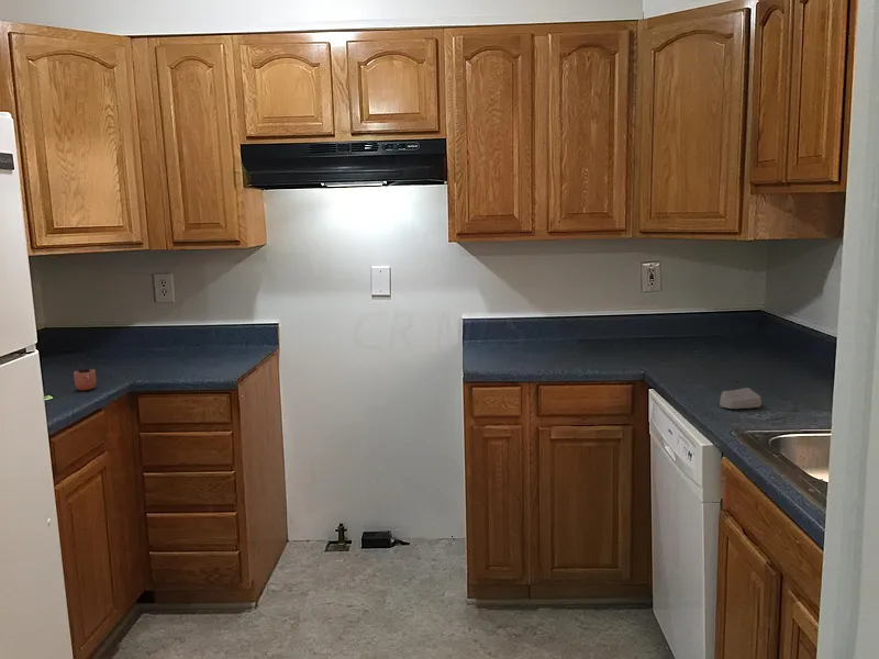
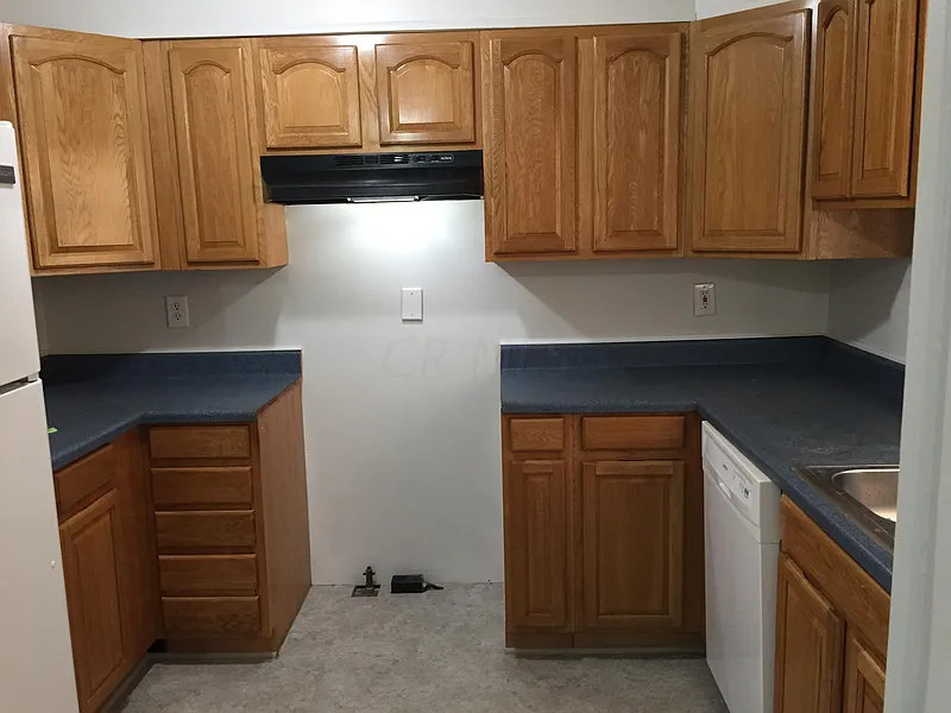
- soap bar (738, 398)
- cocoa (84, 371)
